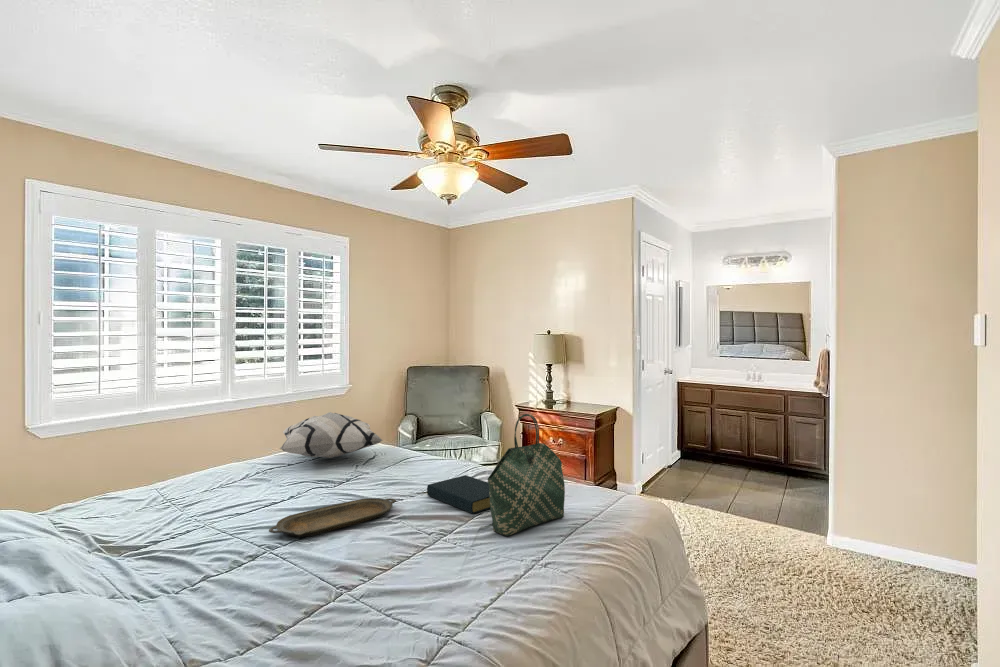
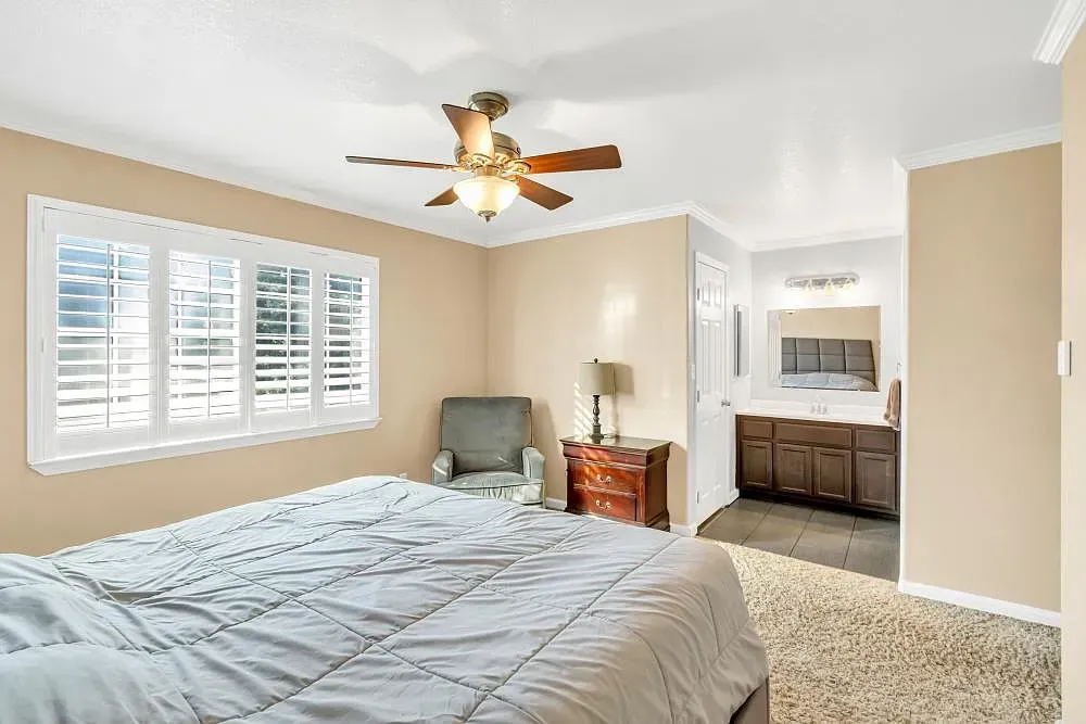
- serving tray (337, 517)
- decorative pillow (330, 435)
- tote bag (528, 469)
- hardback book (468, 492)
